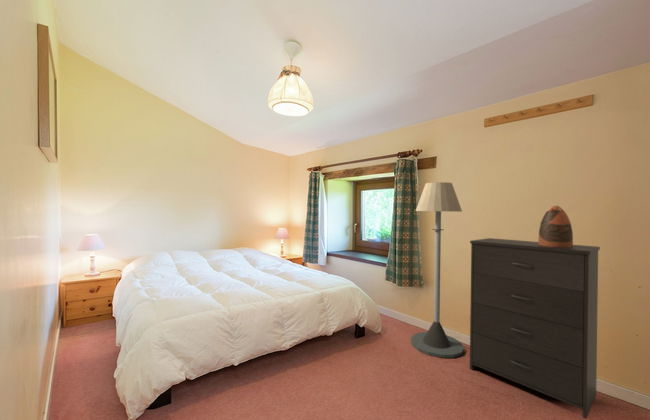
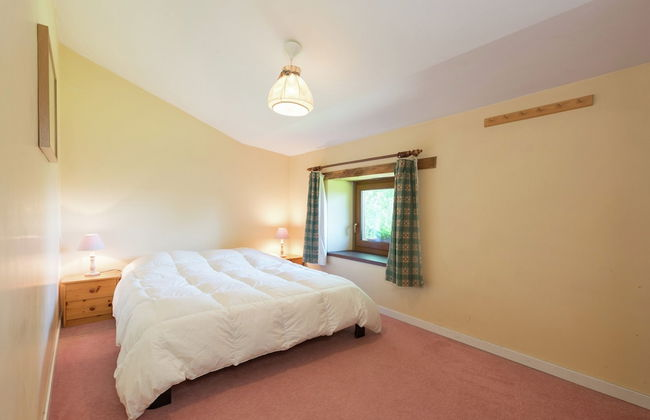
- decorative vase (555, 225)
- floor lamp (437, 264)
- dresser (529, 312)
